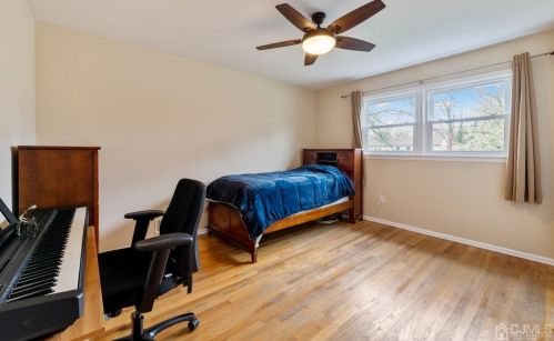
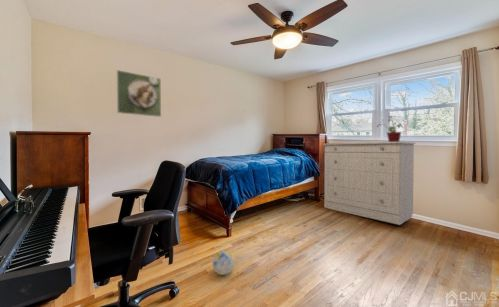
+ potted plant (388, 129)
+ dresser (364, 177)
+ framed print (140, 94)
+ ball (223, 262)
